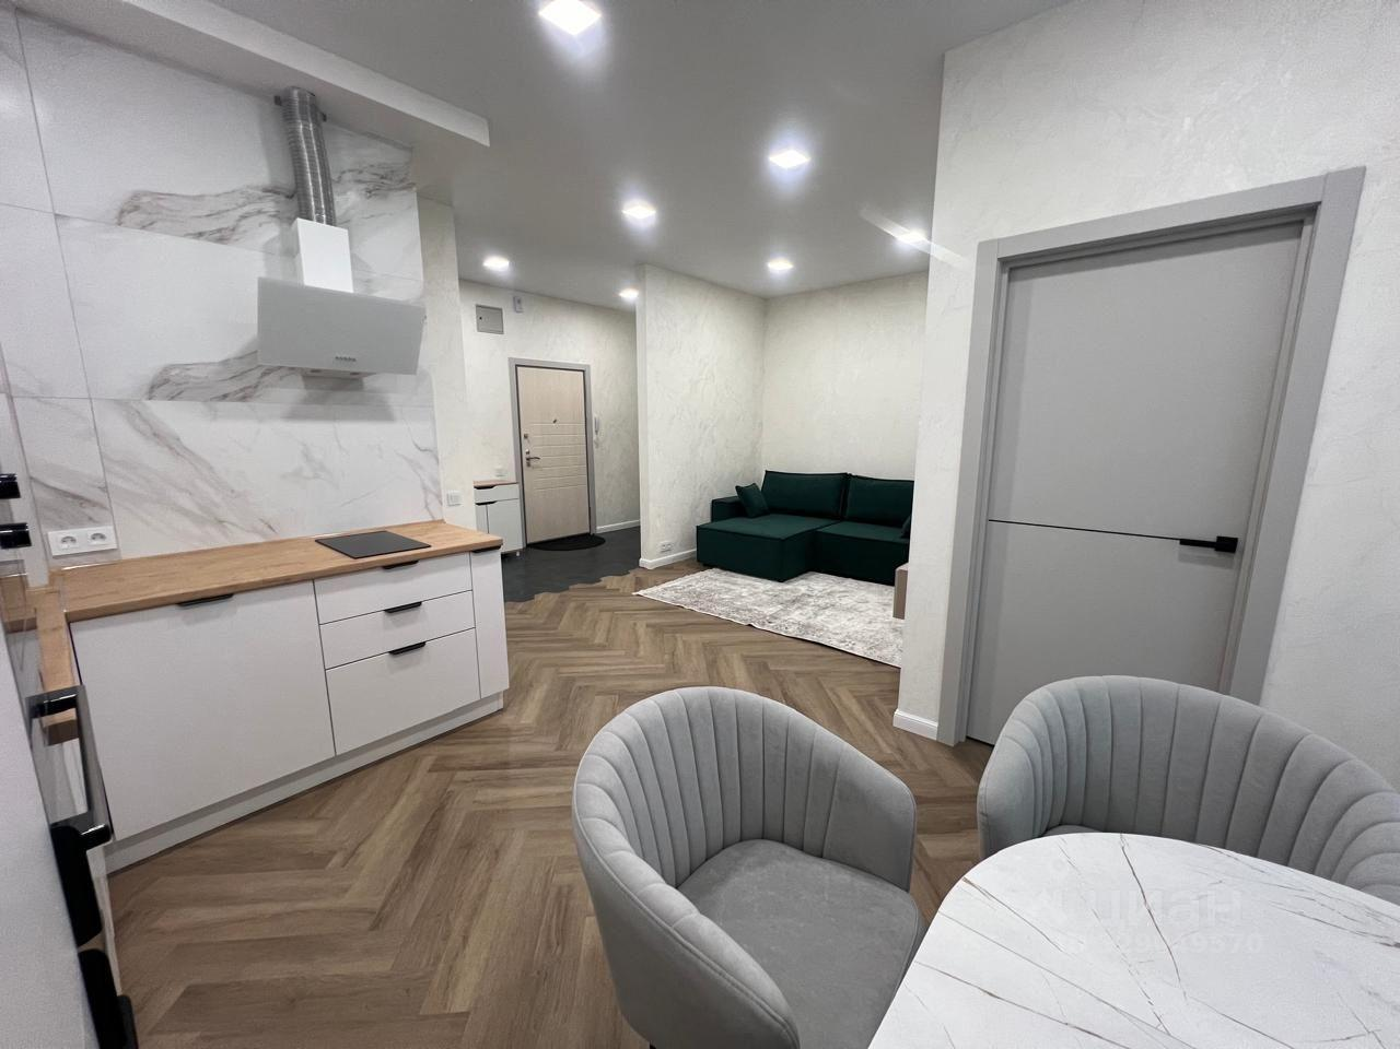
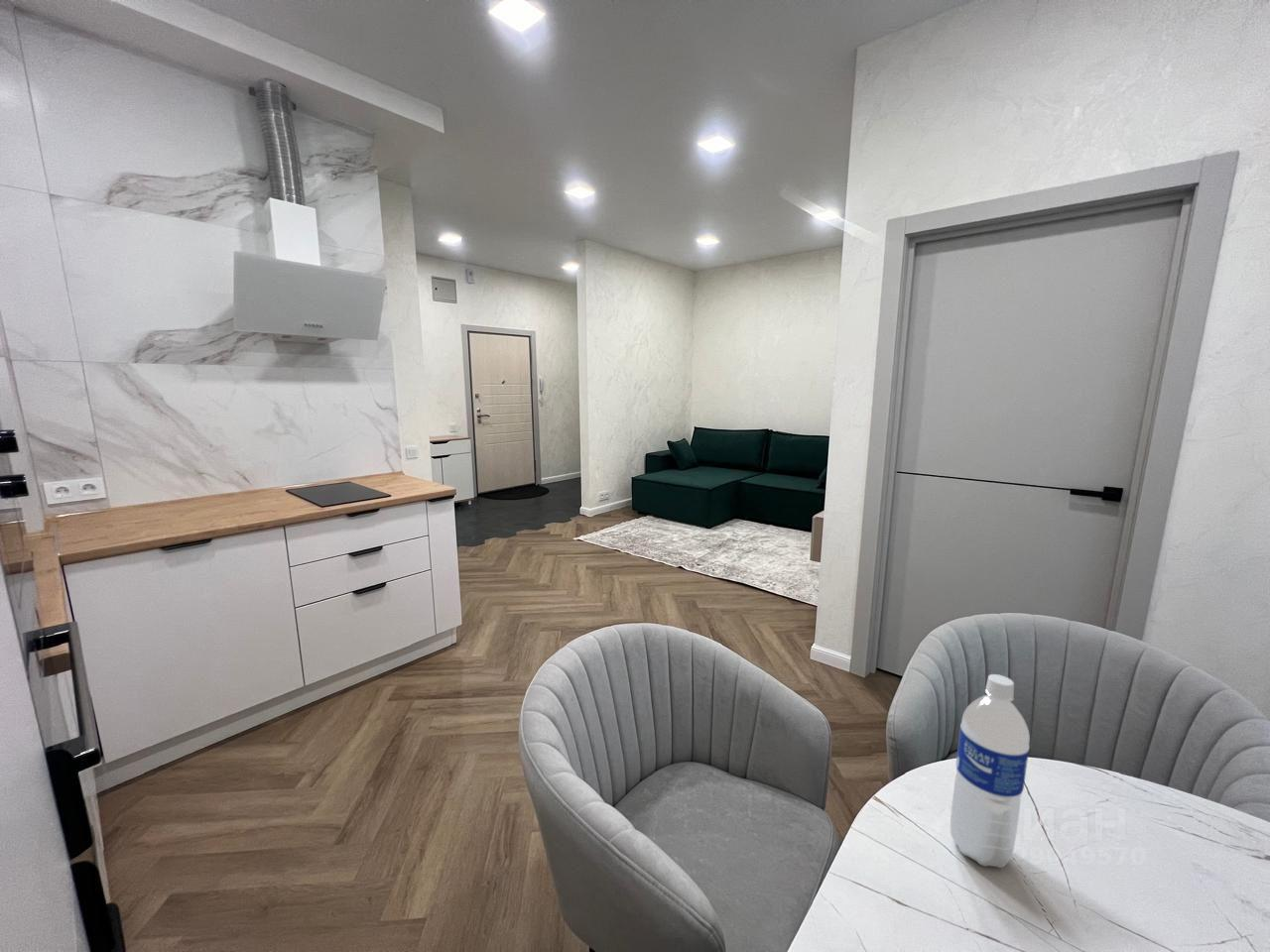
+ water bottle (989, 767)
